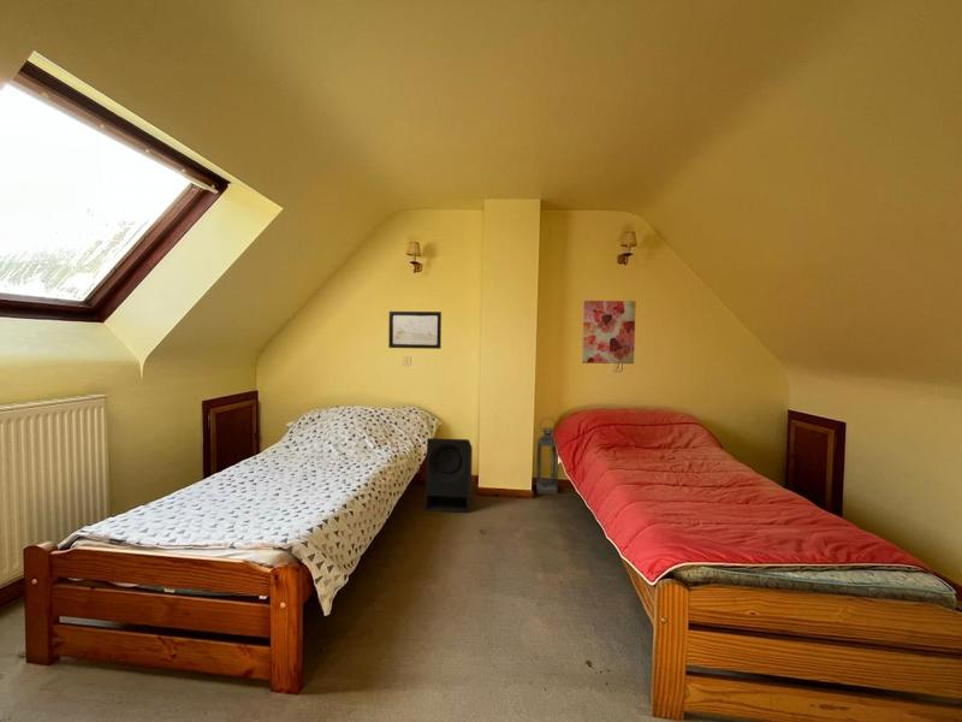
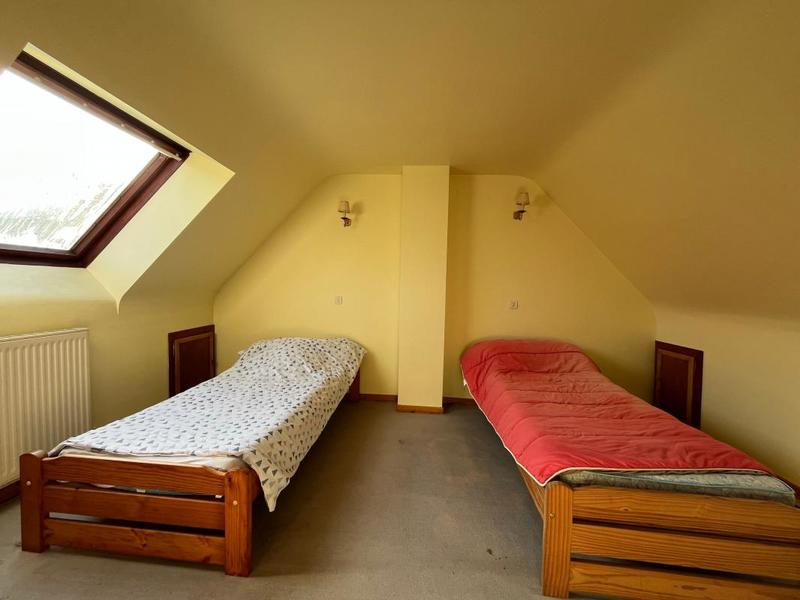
- lantern (551, 454)
- speaker (449, 469)
- wall art (608, 332)
- wall art (415, 330)
